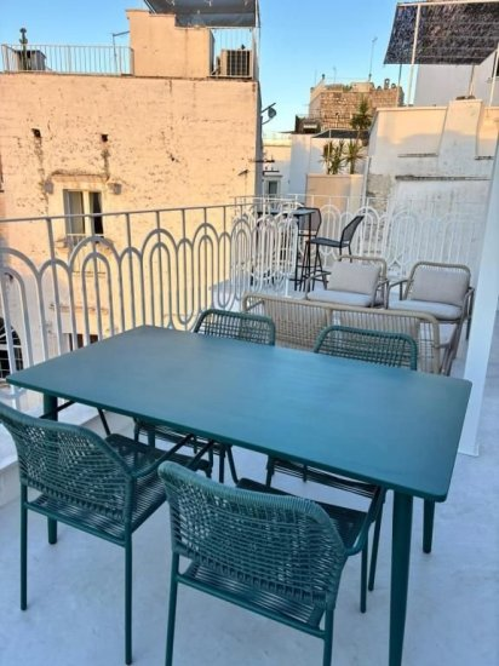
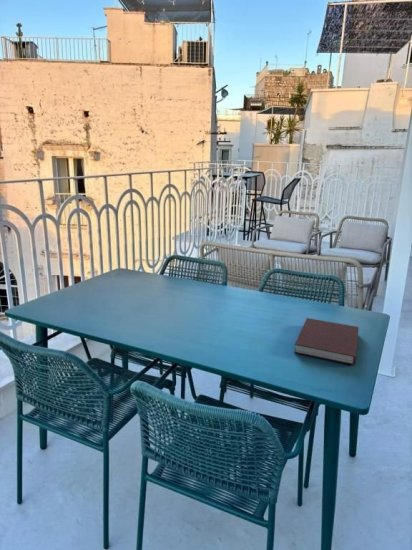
+ notebook (328, 339)
